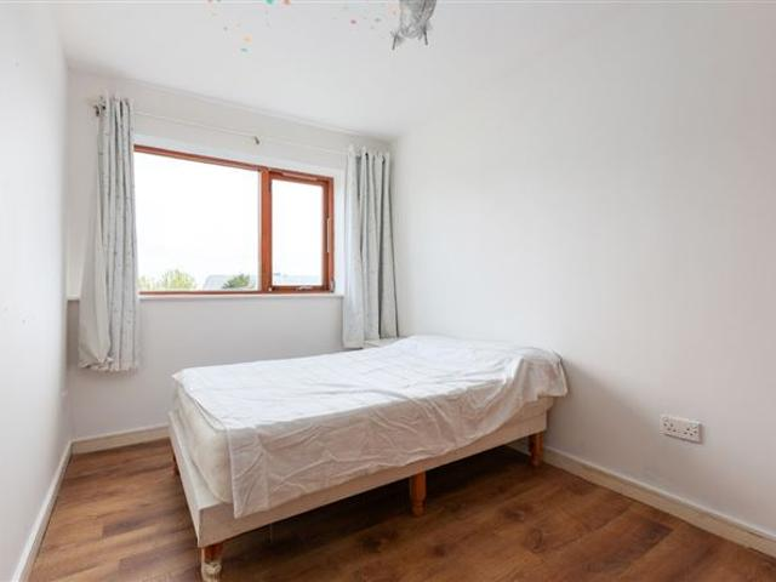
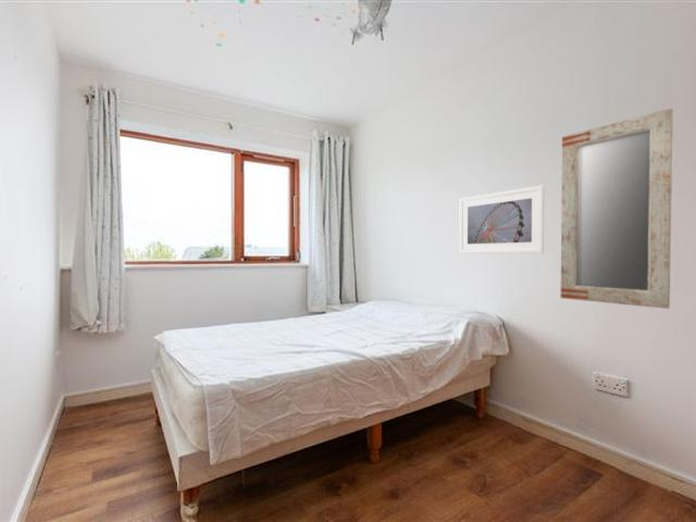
+ home mirror (610, 213)
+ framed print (497, 223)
